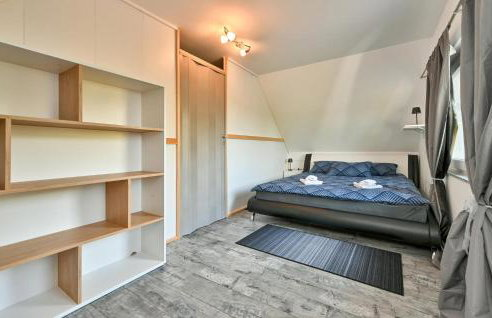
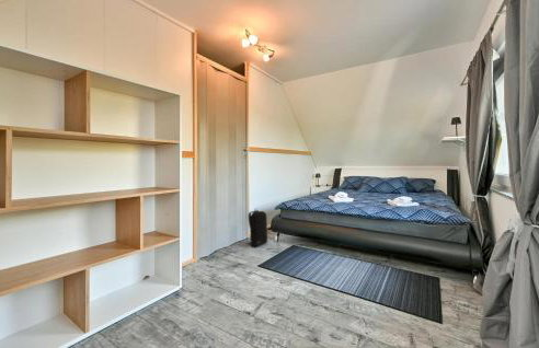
+ backpack (255, 225)
